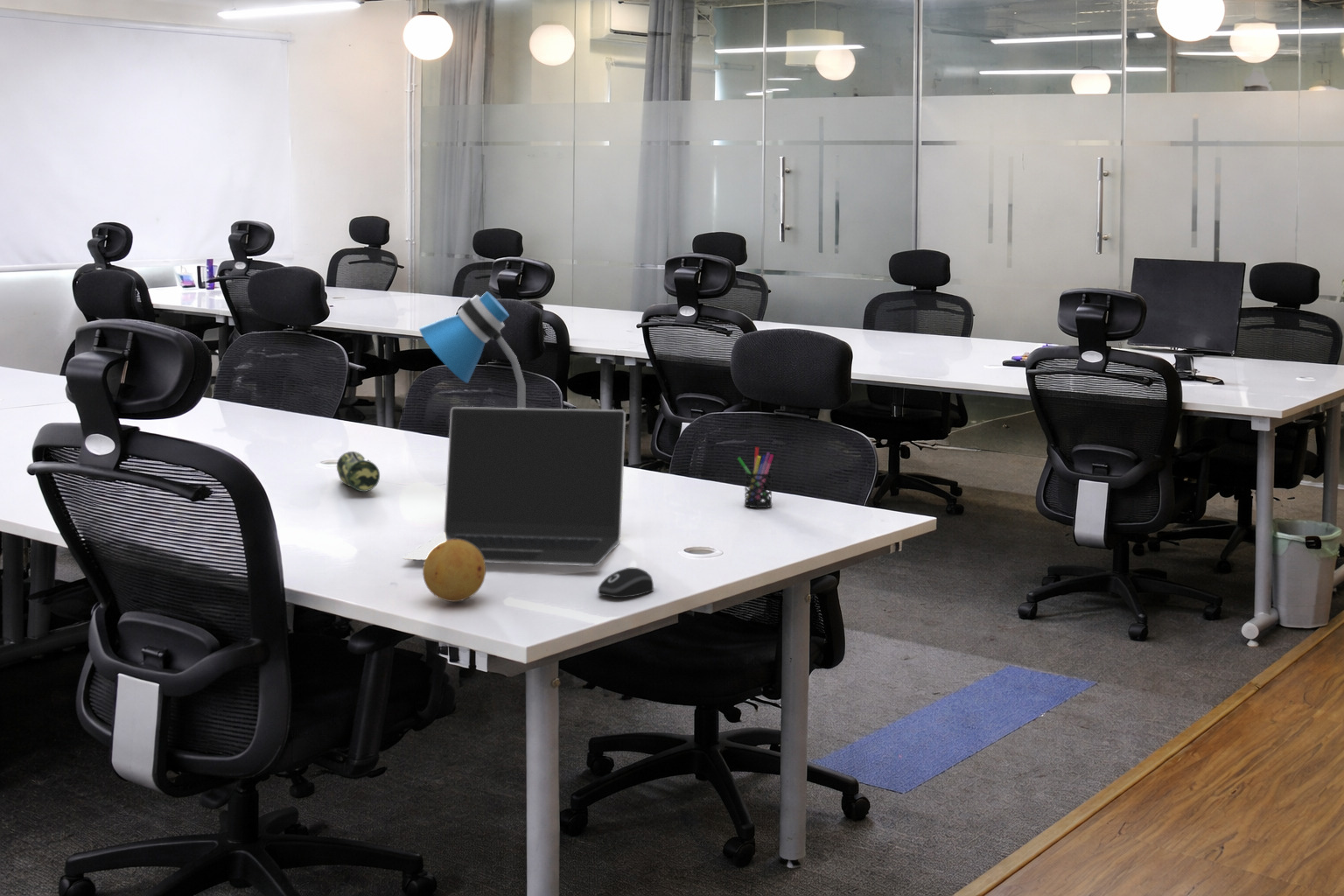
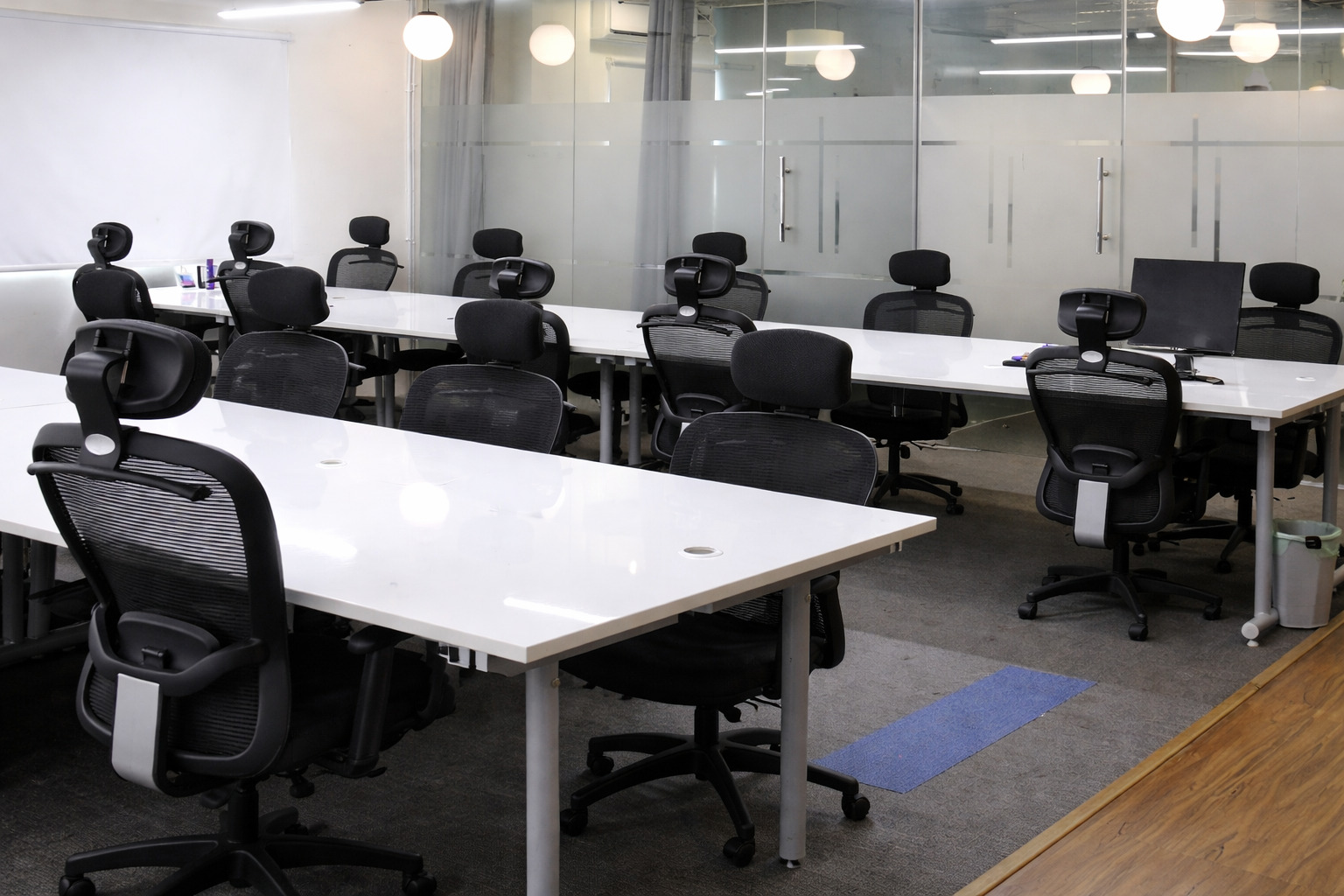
- pencil case (358, 472)
- desk lamp (517, 394)
- laptop (519, 481)
- fruit (454, 570)
- pen holder (755, 476)
- computer mouse (626, 580)
